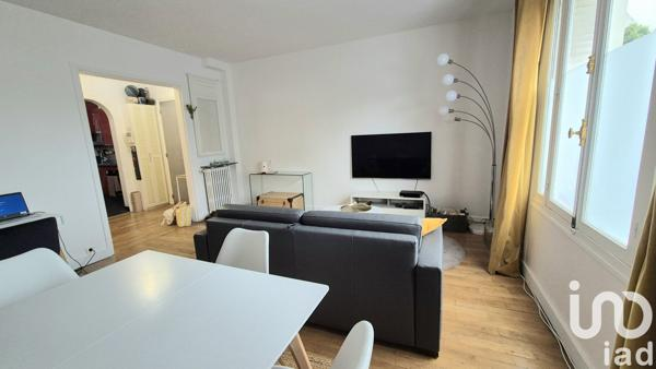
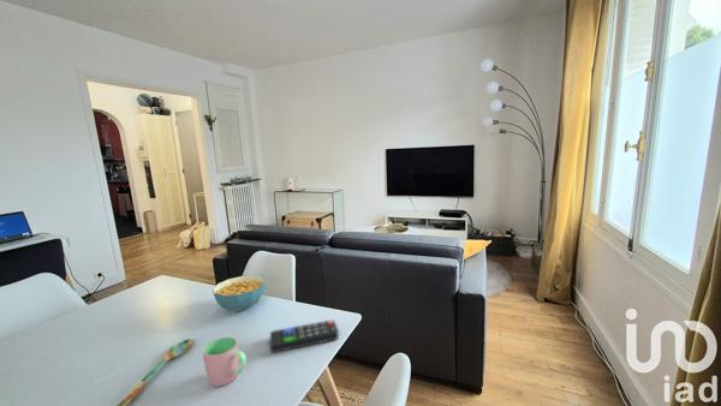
+ cereal bowl (240, 295)
+ remote control (304, 334)
+ cup (226, 362)
+ spoon (157, 368)
